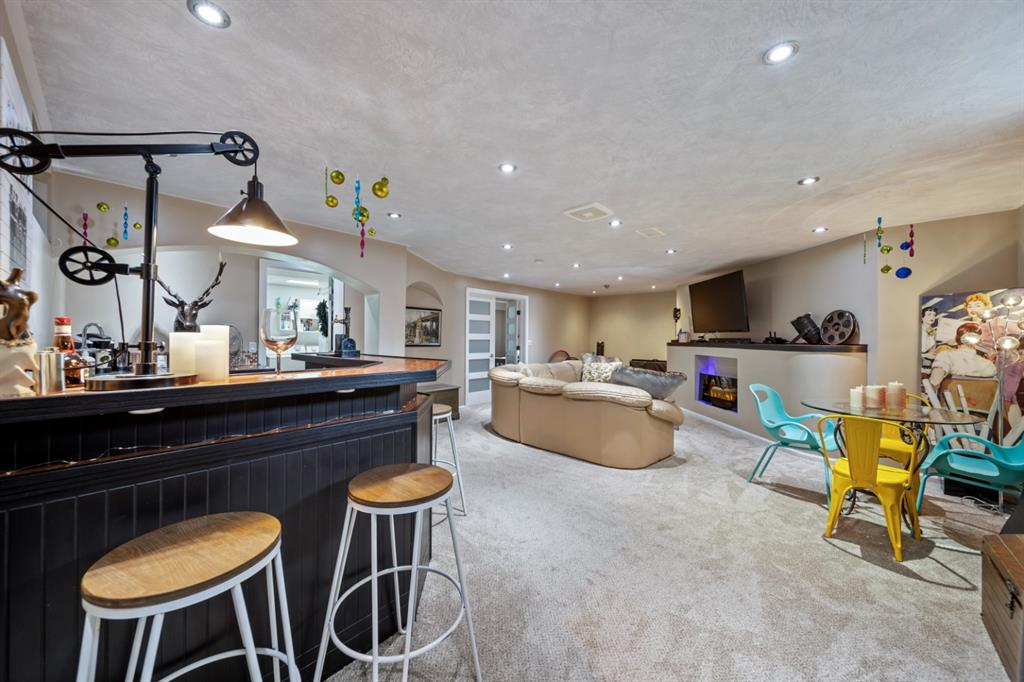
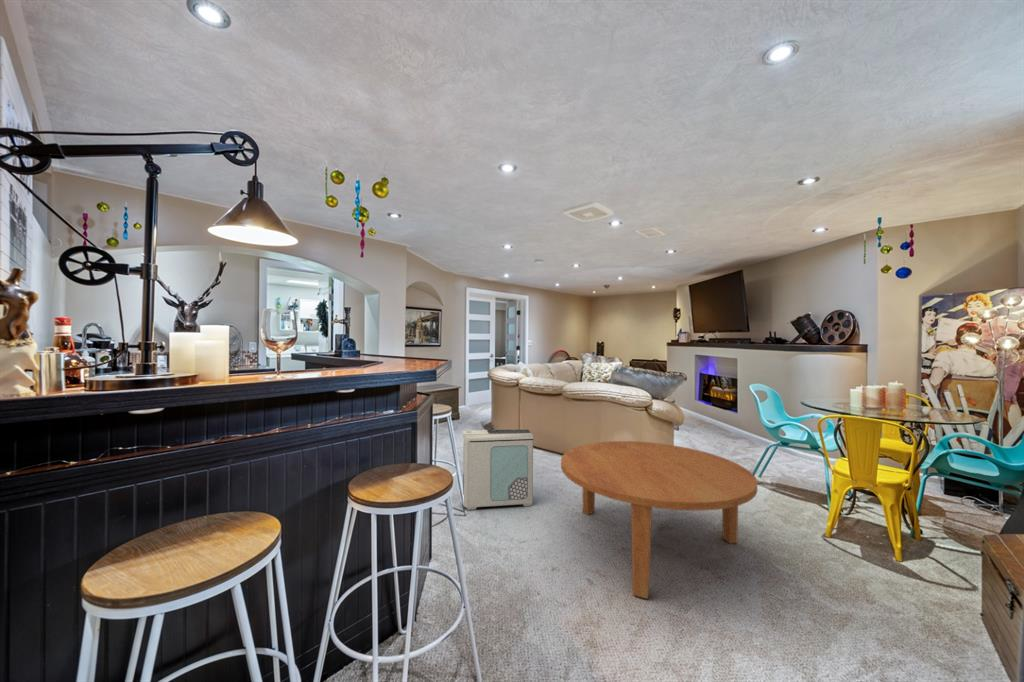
+ coffee table (650, 504)
+ air purifier (498, 466)
